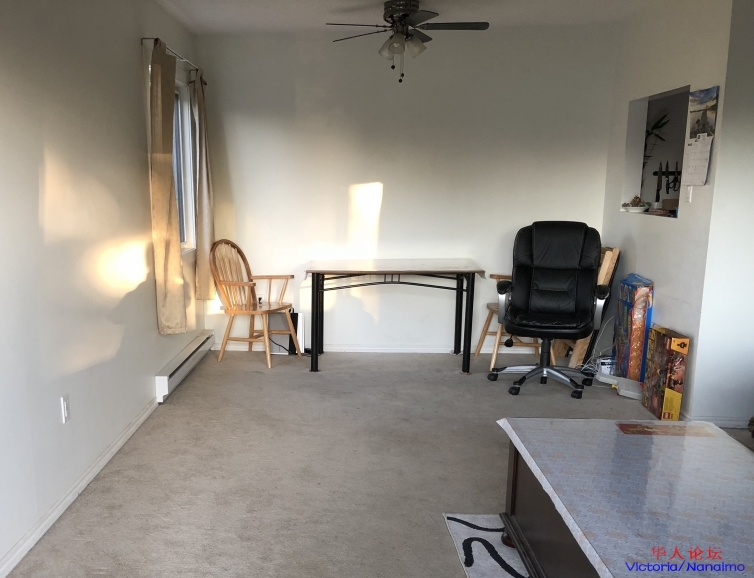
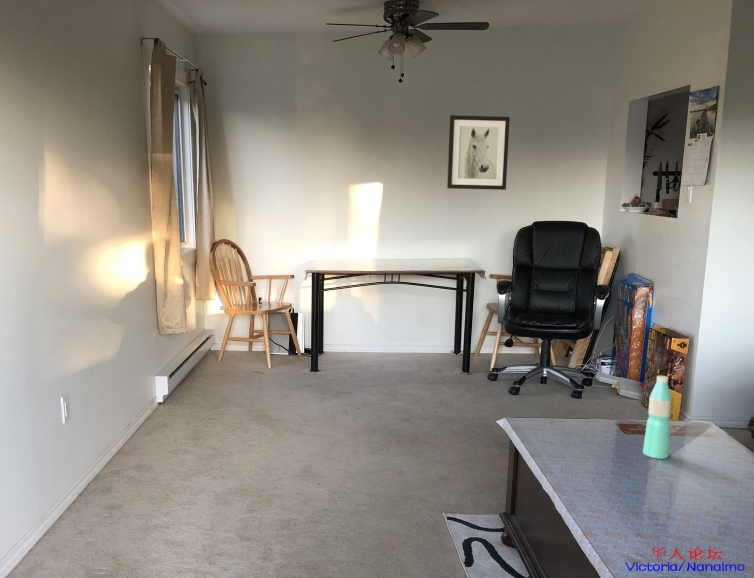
+ wall art (478, 153)
+ water bottle (658, 415)
